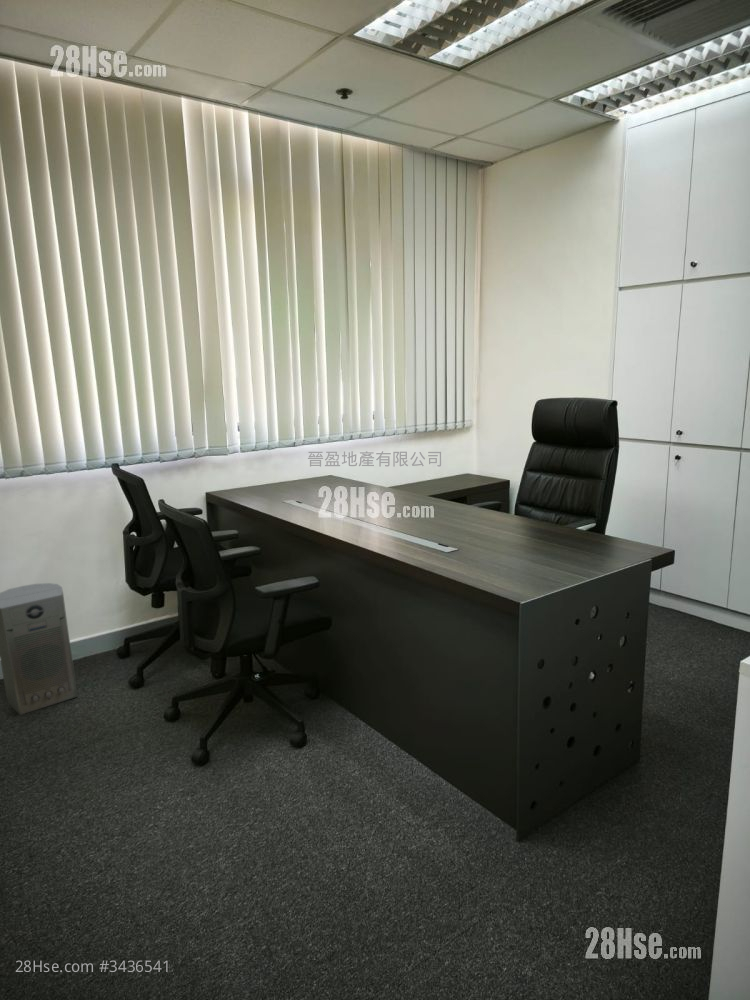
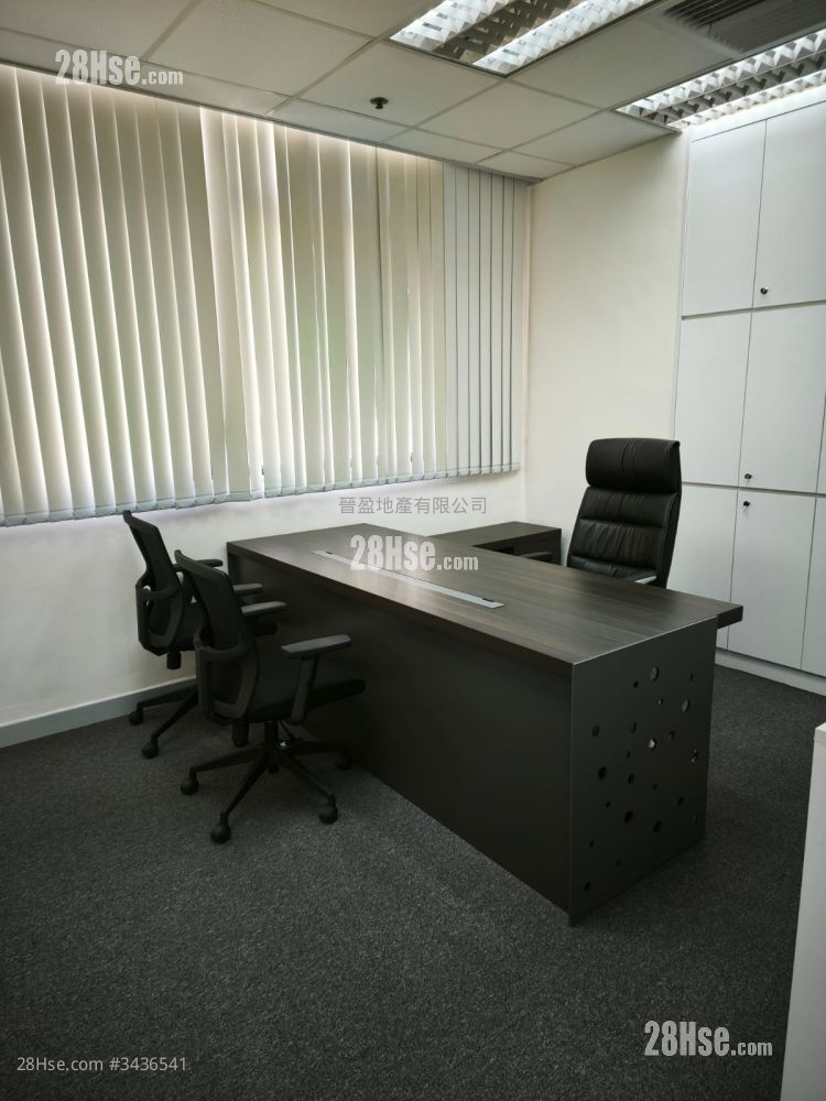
- fan (34, 643)
